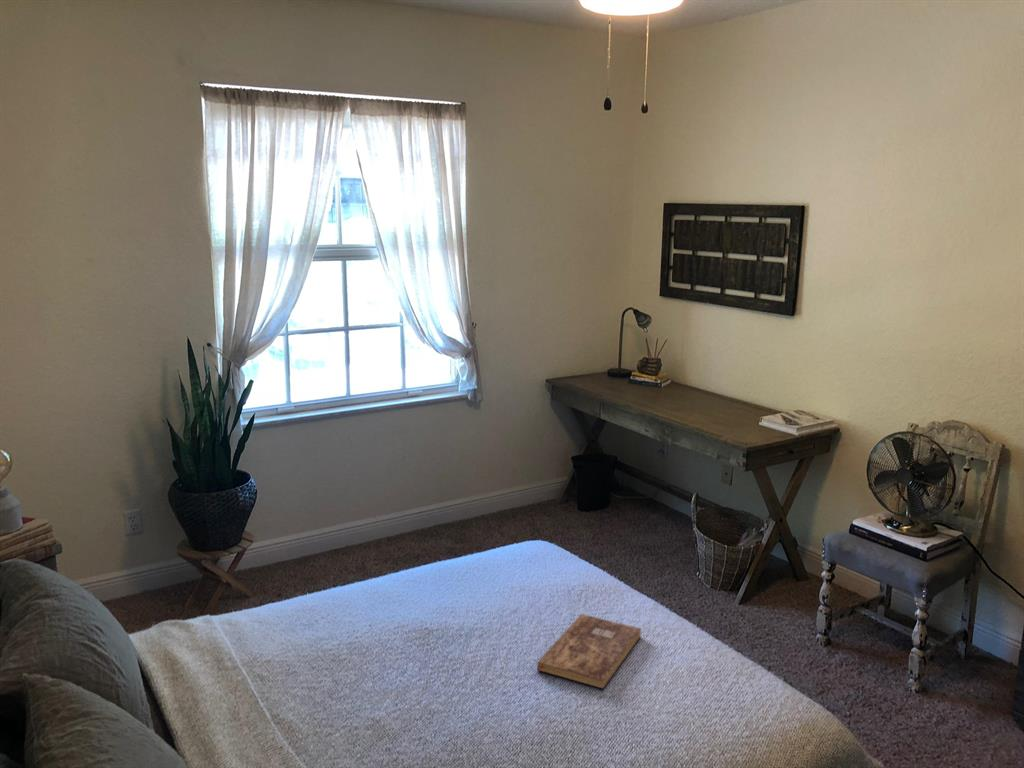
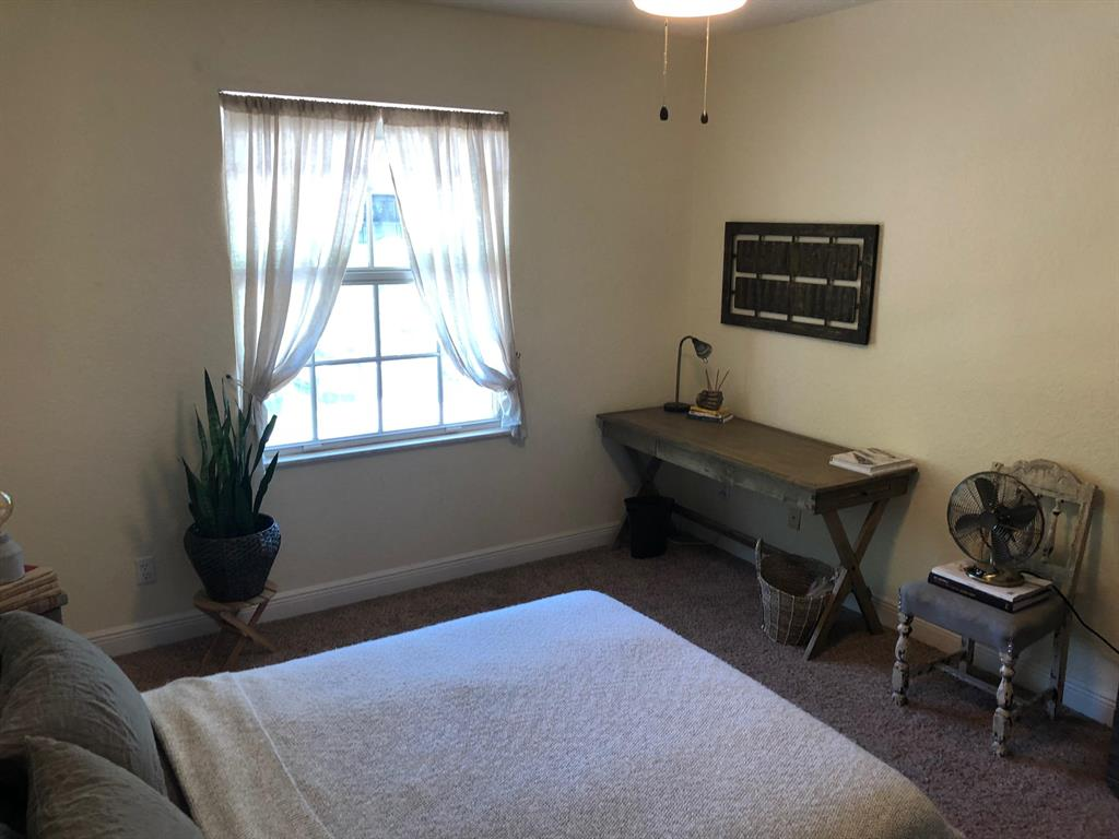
- bible (590, 649)
